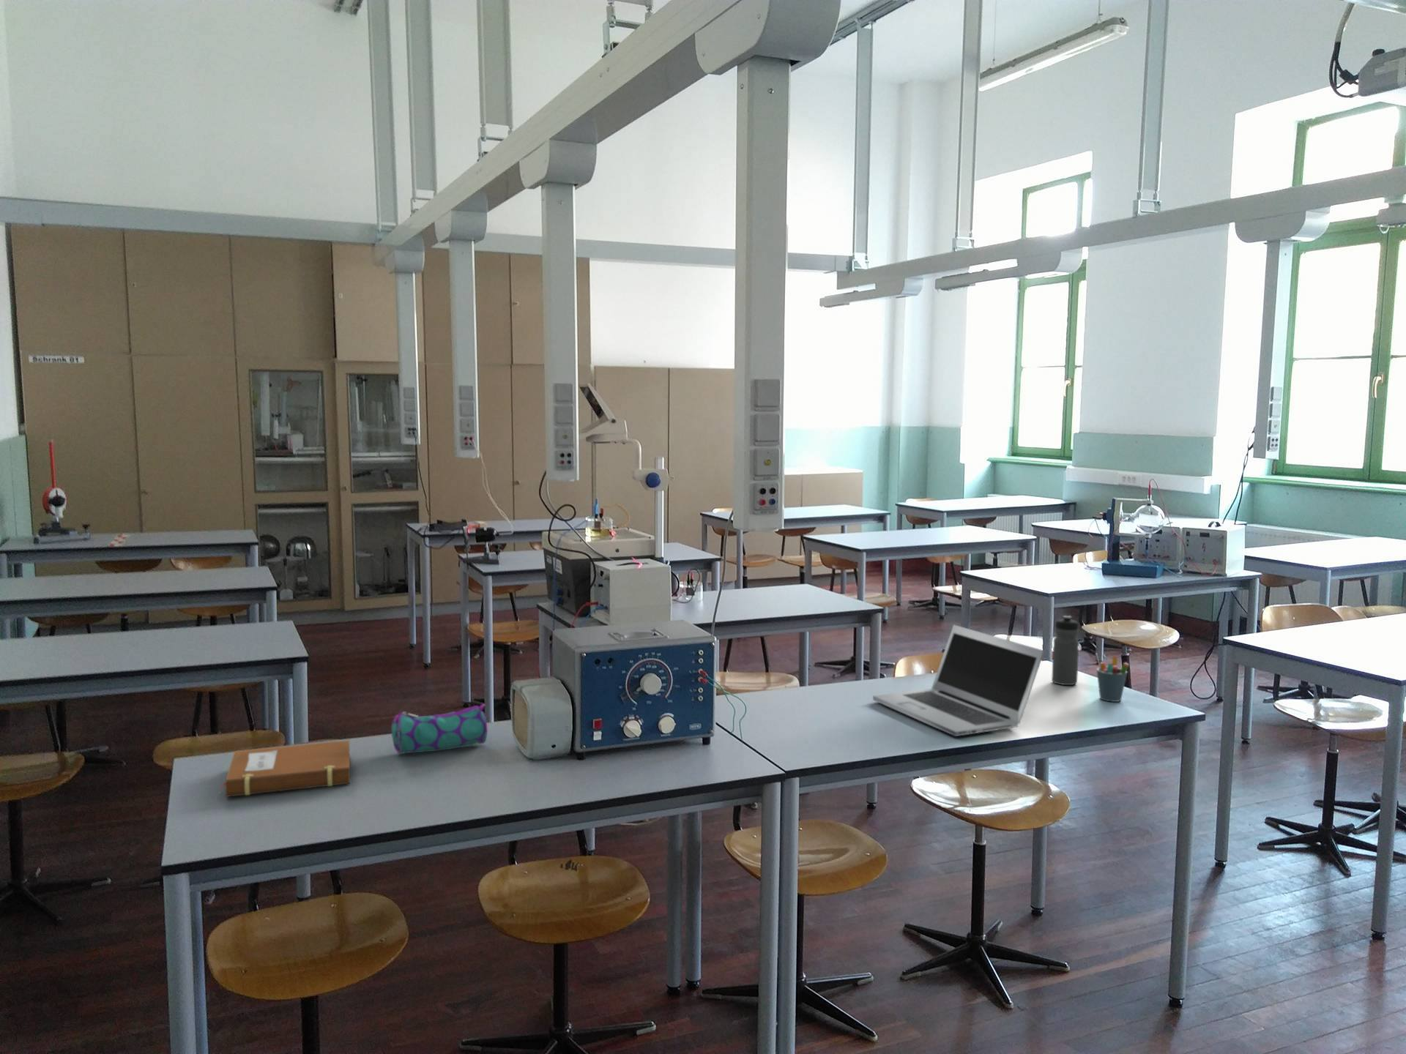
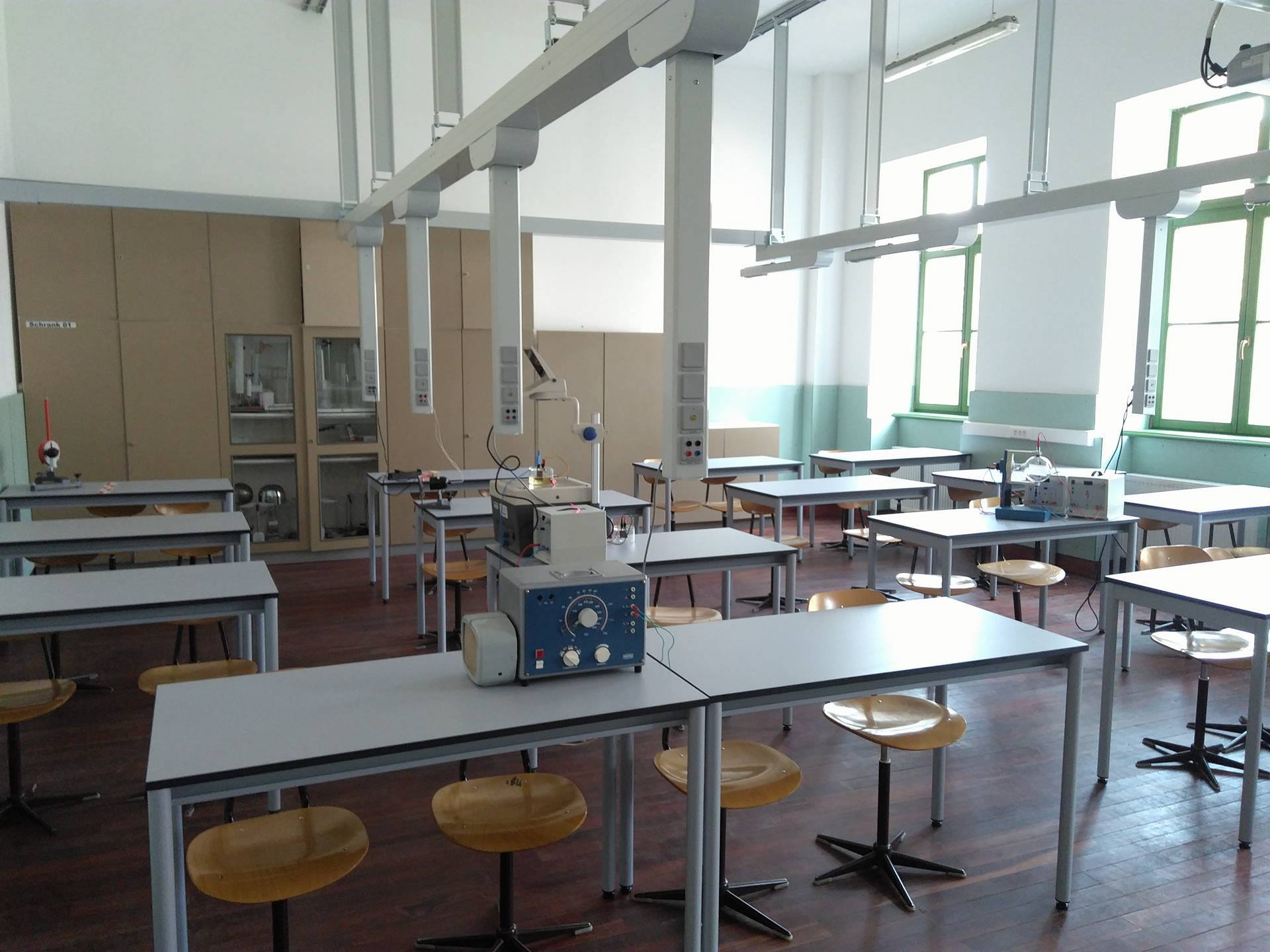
- pen holder (1112, 676)
- pencil case (440, 728)
- water bottle (1065, 649)
- notebook (288, 768)
- laptop (955, 678)
